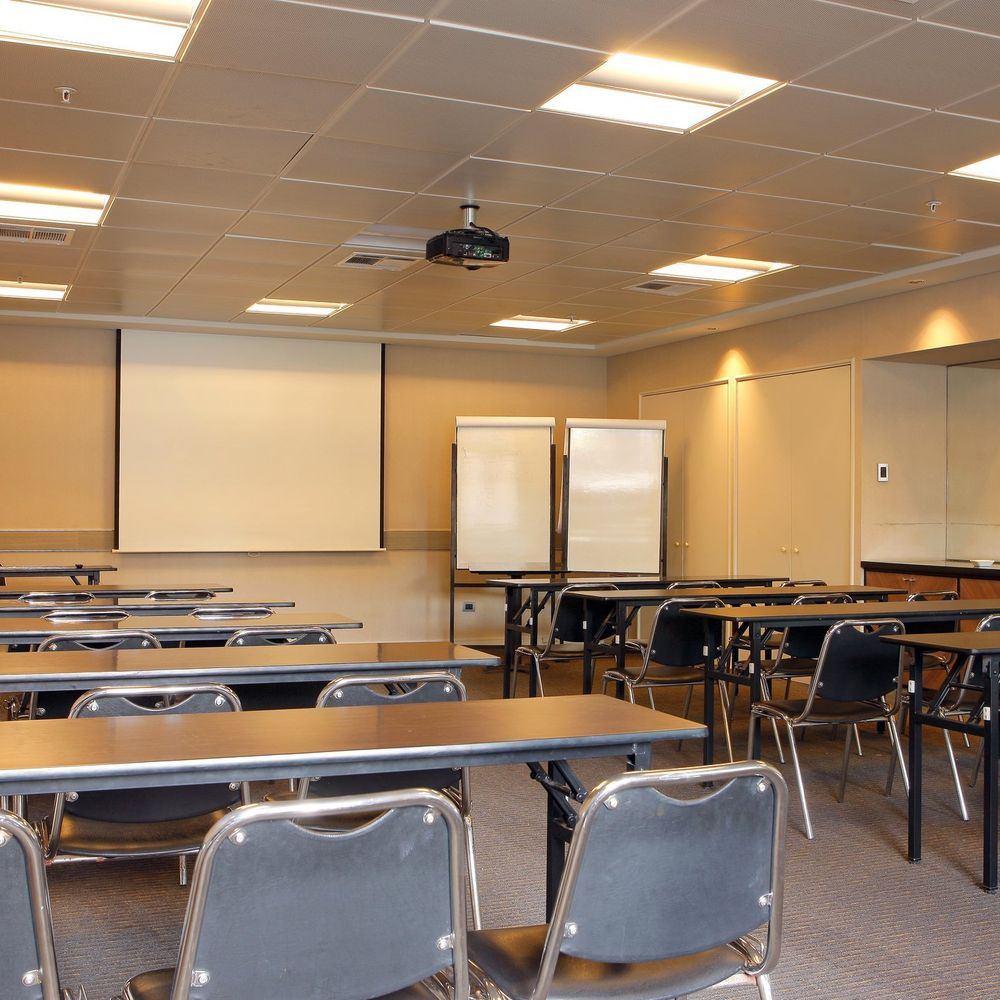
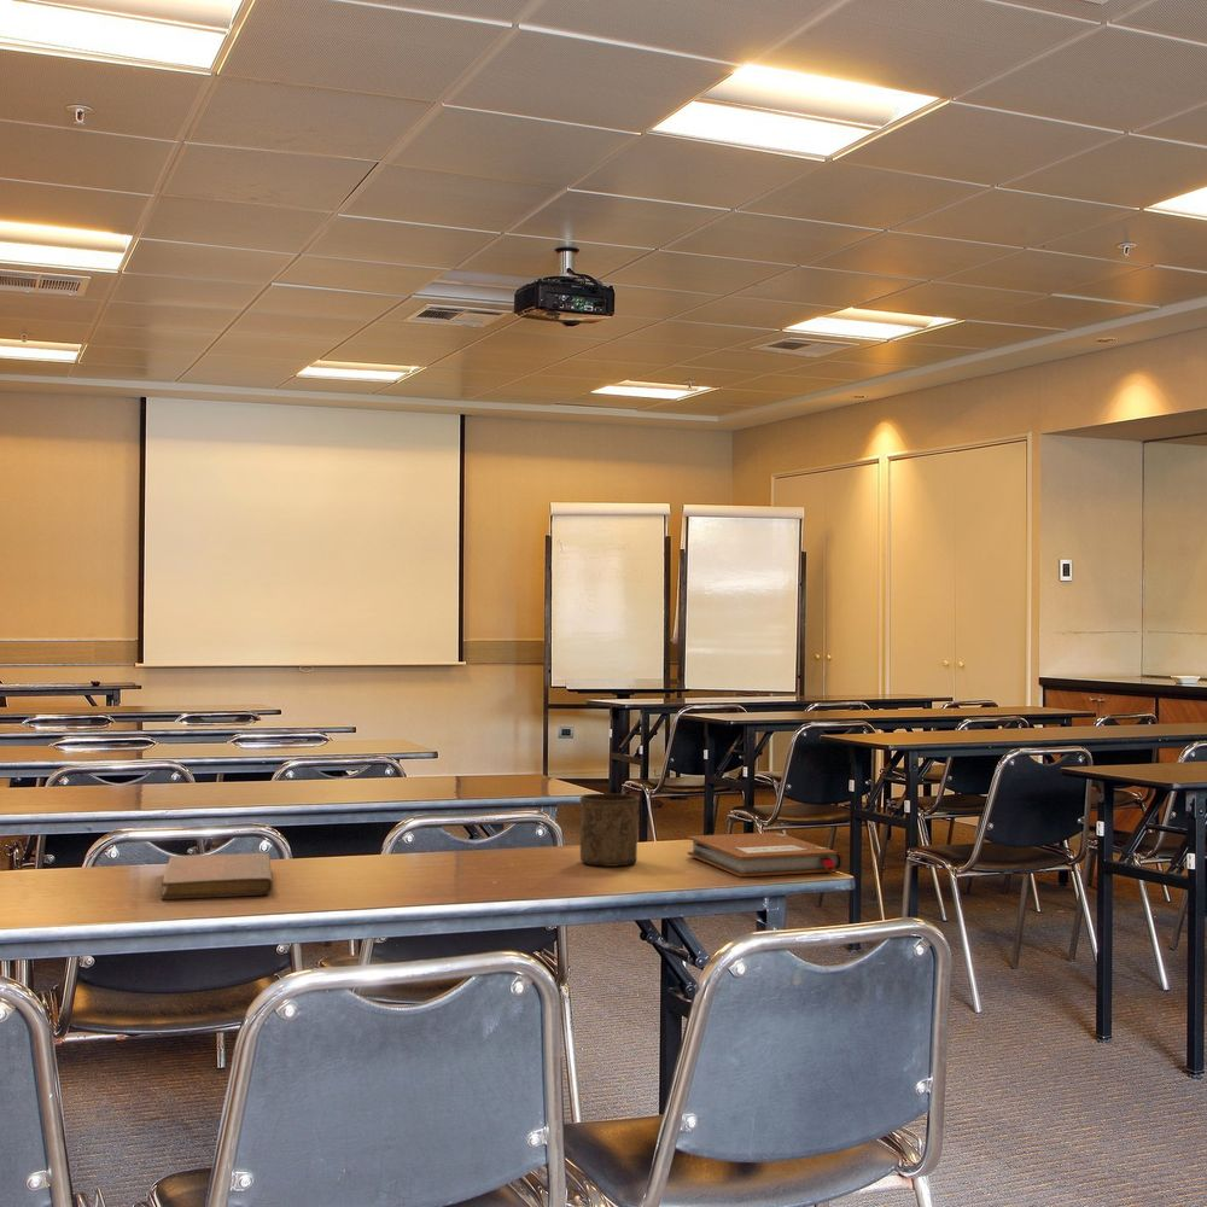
+ notebook (764, 853)
+ cup (608, 829)
+ notebook (218, 874)
